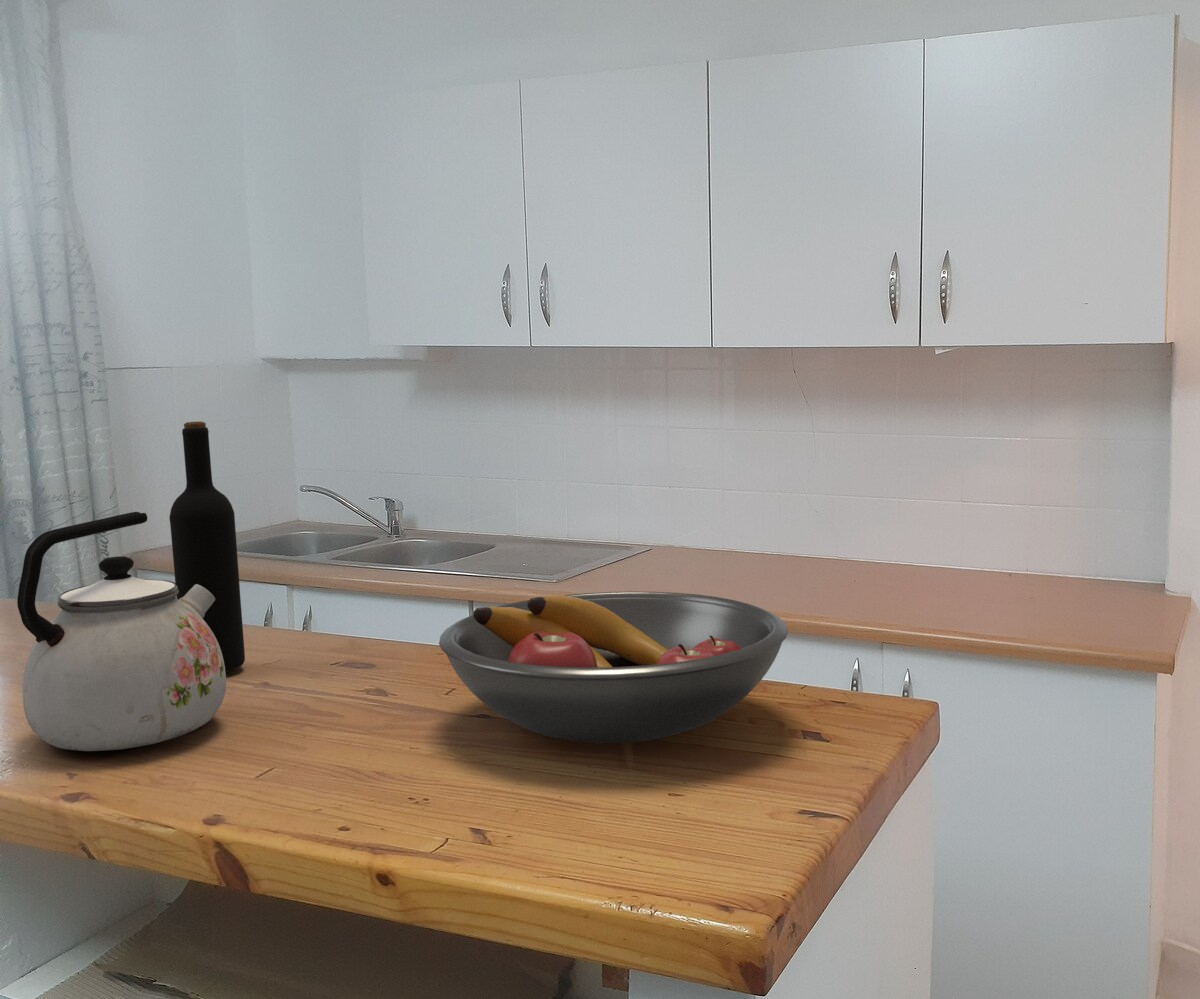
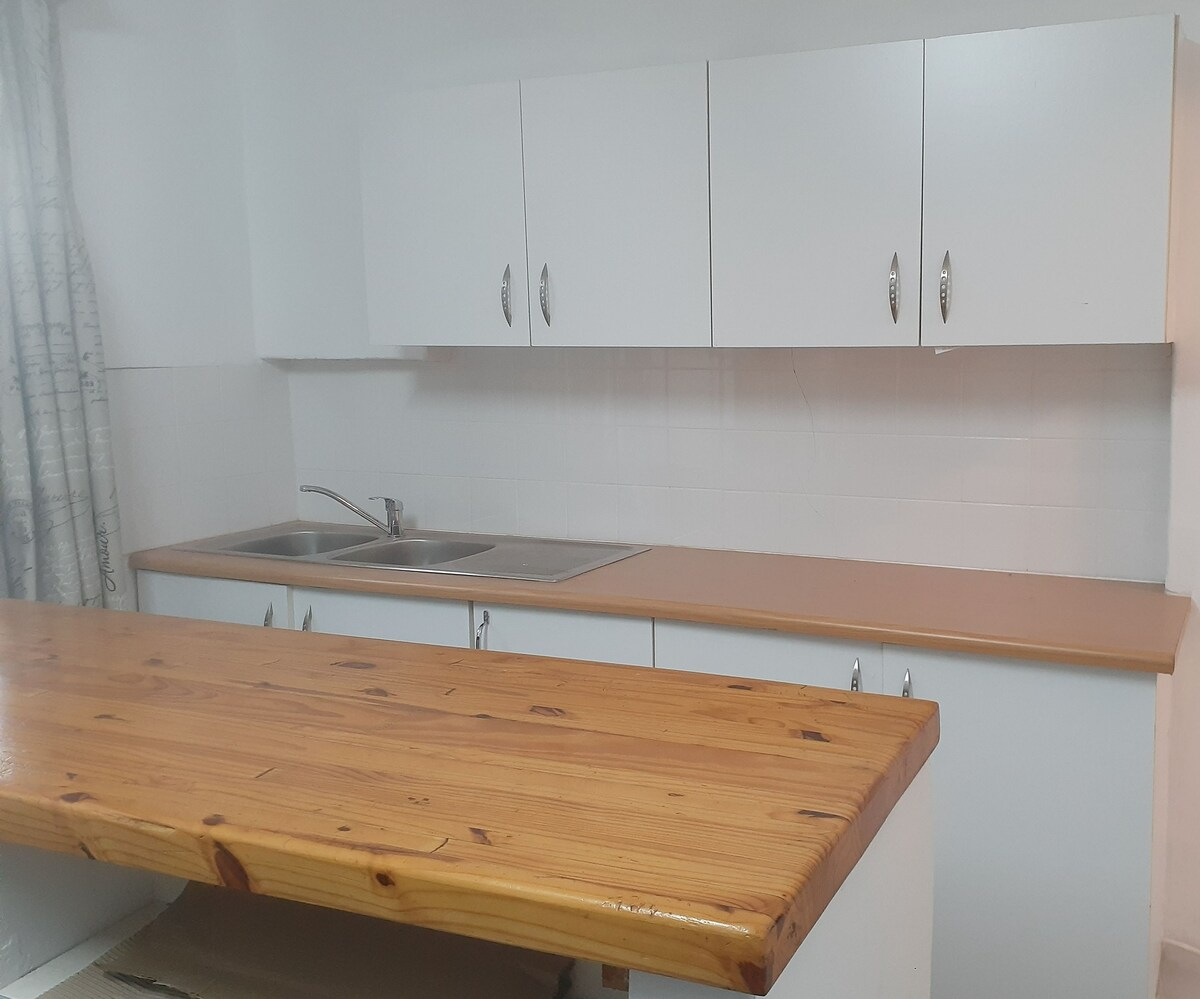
- wine bottle (204, 547)
- kettle (123, 624)
- fruit bowl (614, 661)
